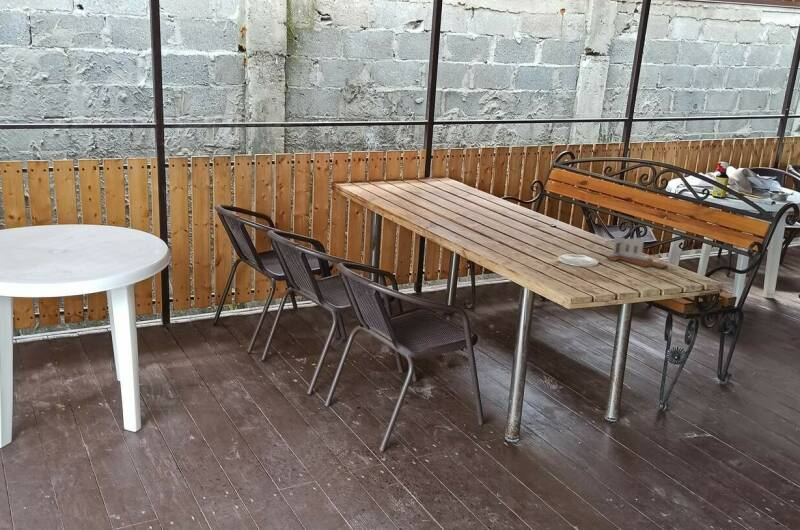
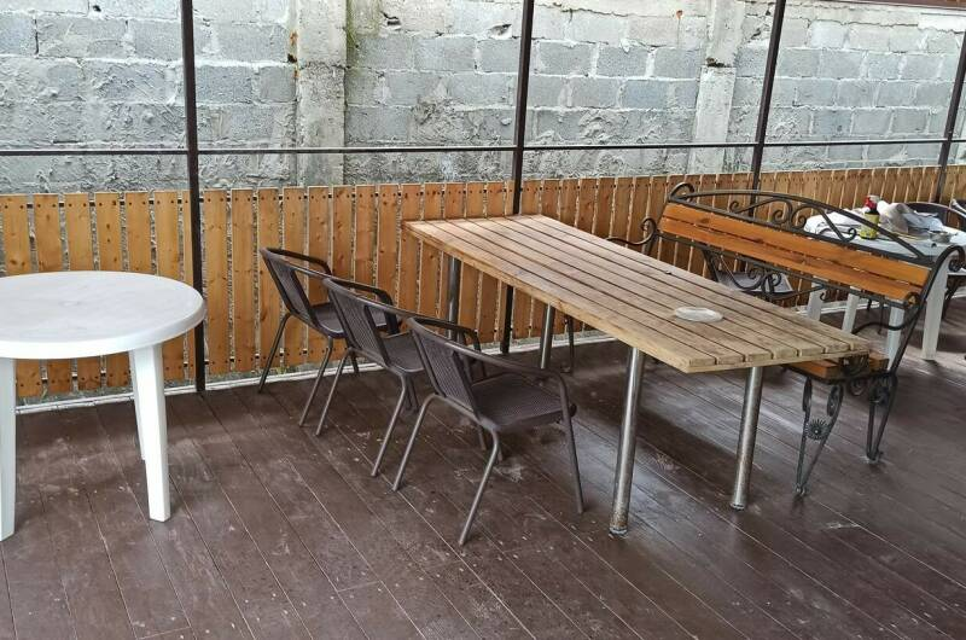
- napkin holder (636, 250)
